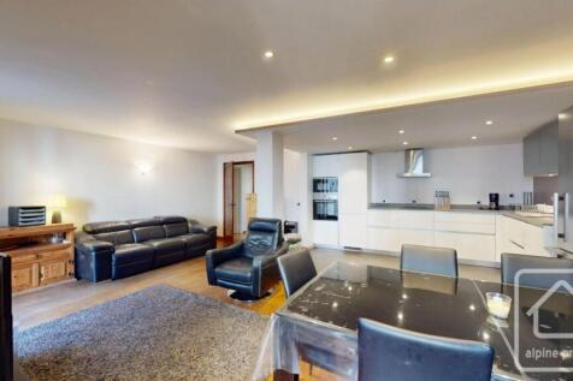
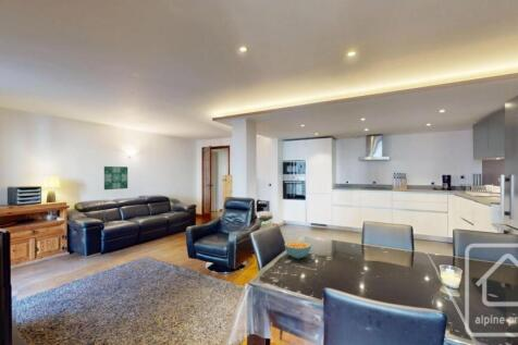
+ wall art (115, 177)
+ cereal bowl (297, 250)
